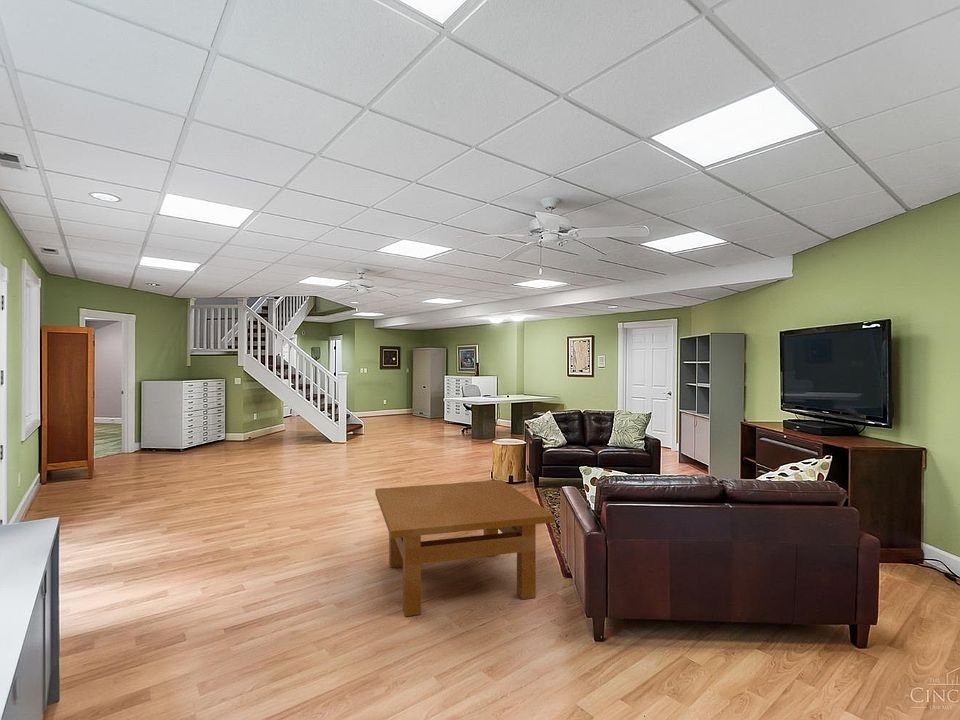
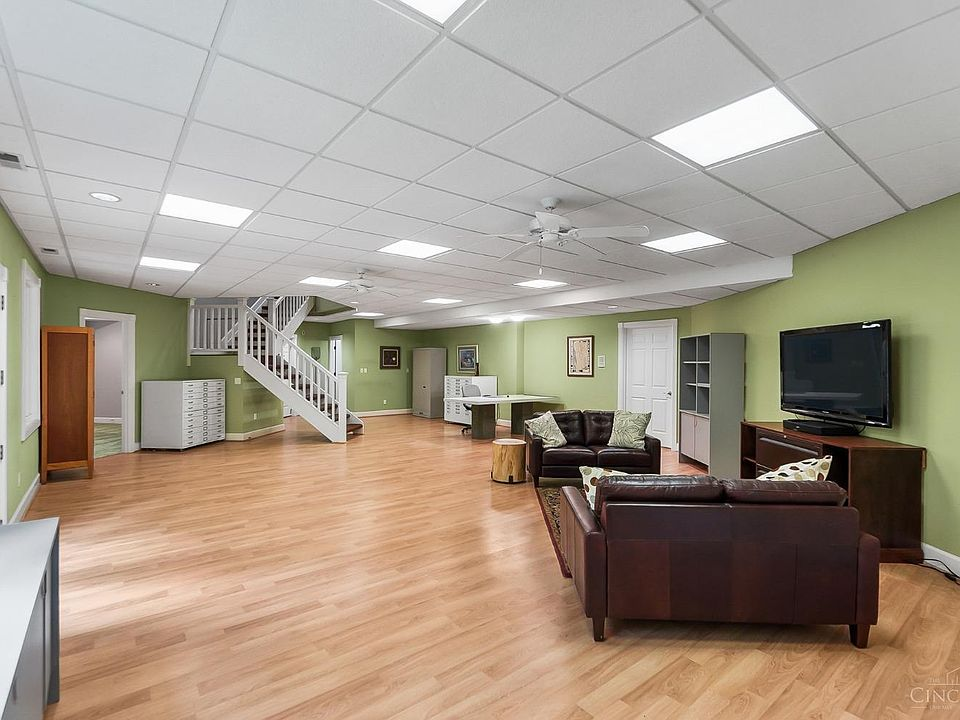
- table (456, 539)
